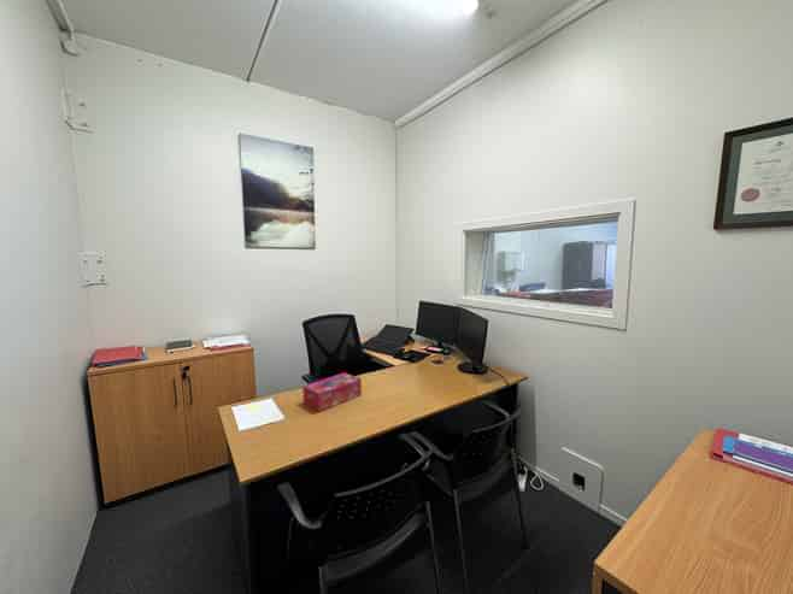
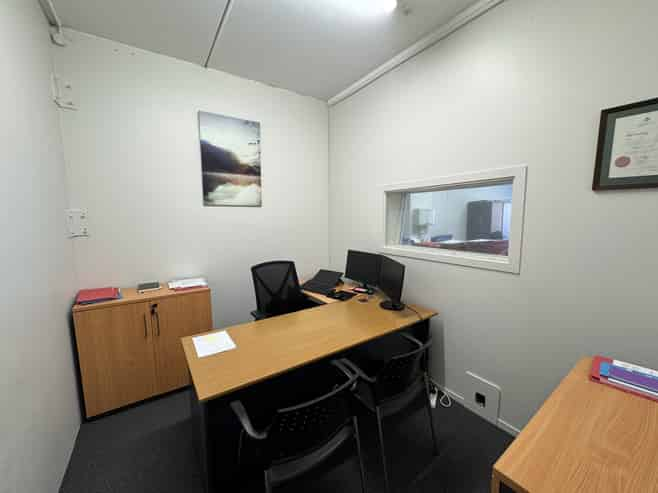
- tissue box (333, 390)
